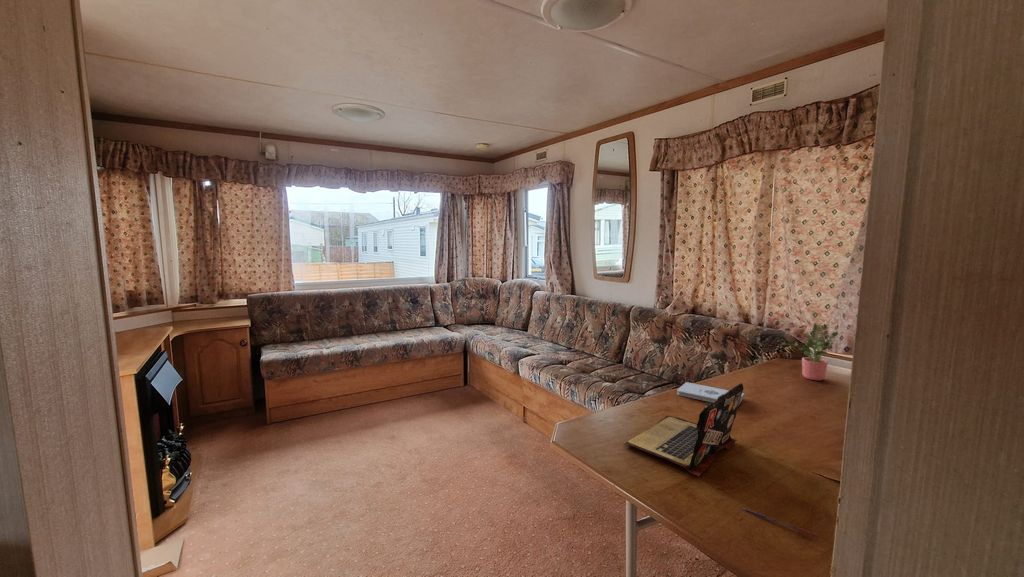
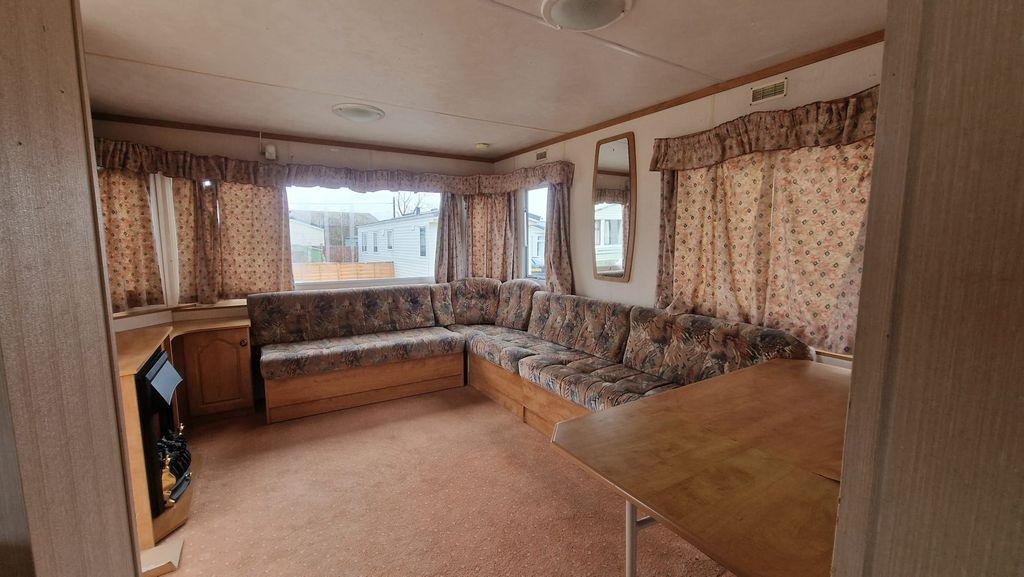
- laptop (680, 418)
- pen (777, 521)
- notepad (709, 394)
- potted plant (807, 348)
